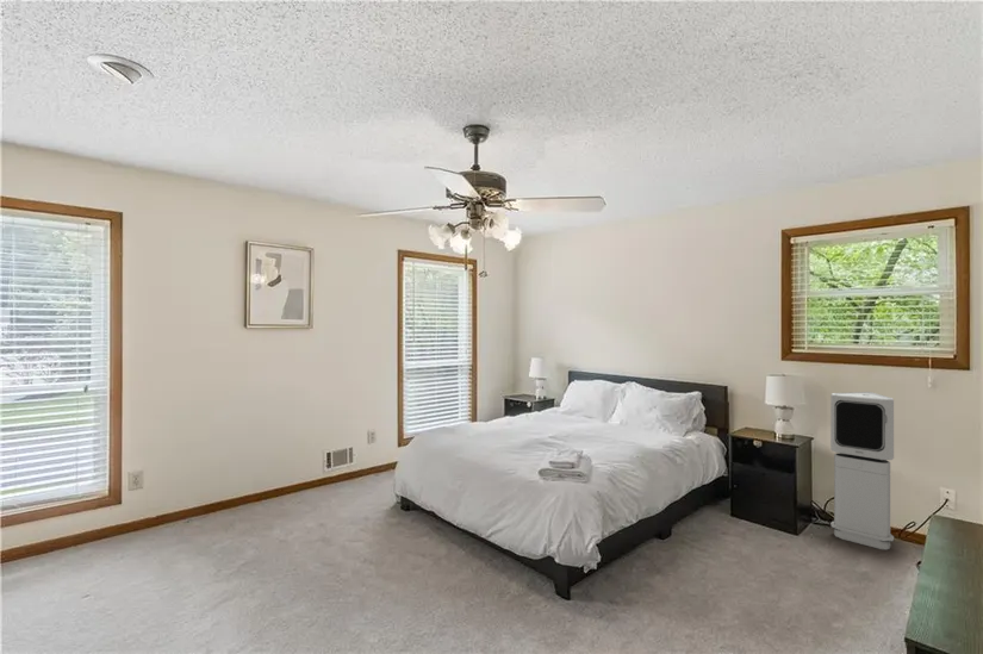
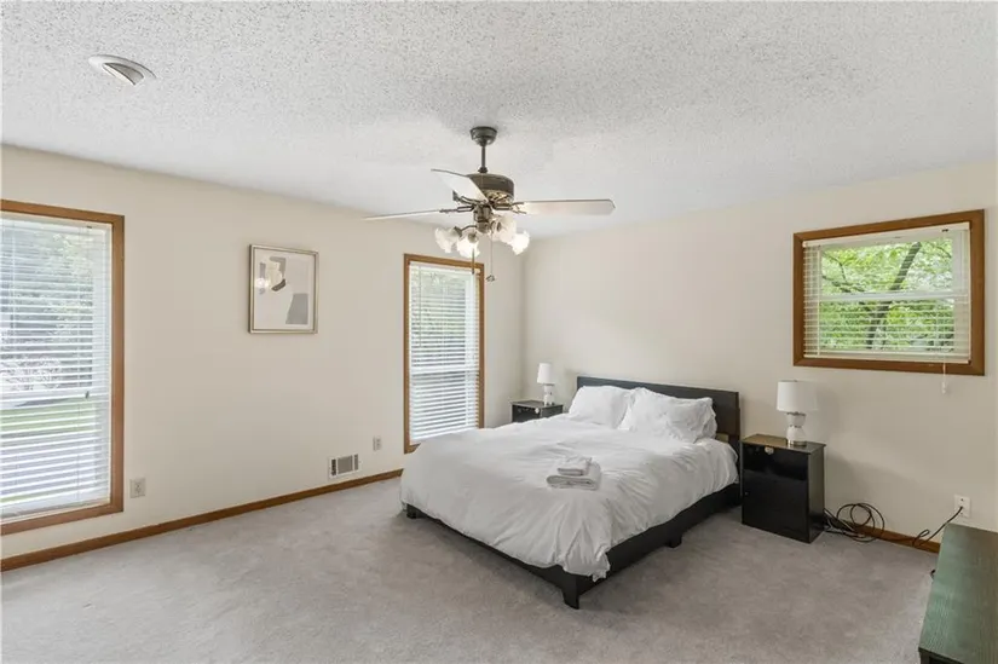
- air purifier (864, 465)
